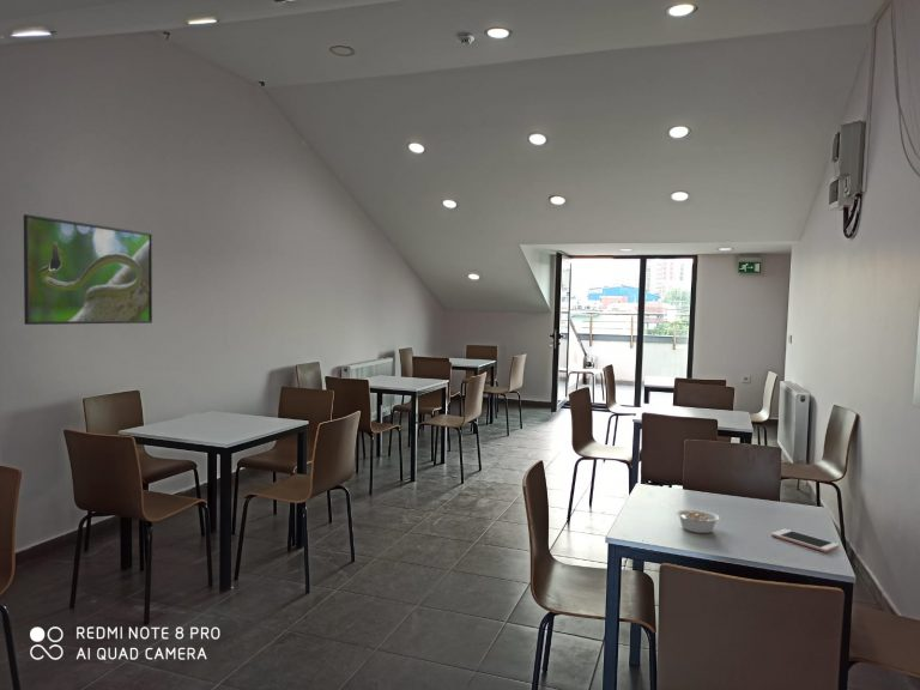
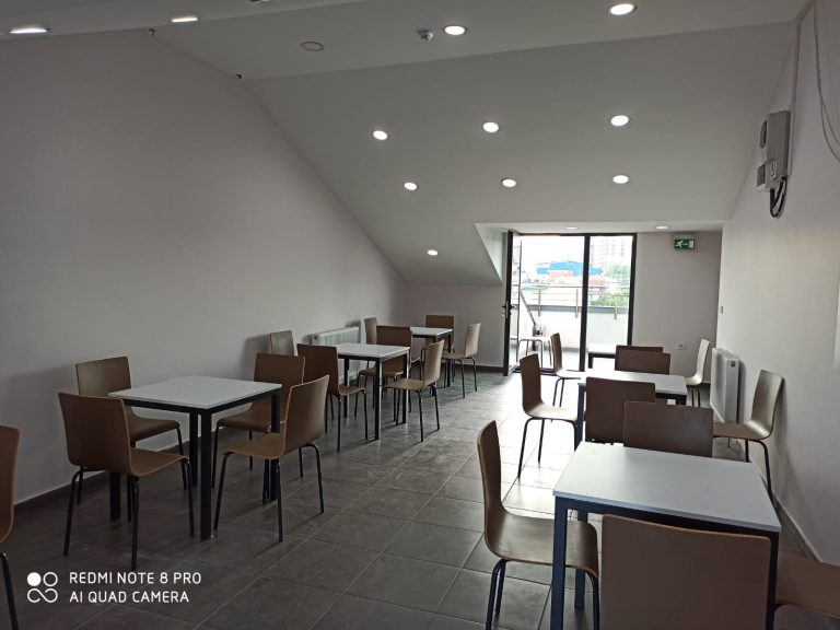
- cell phone (804, 539)
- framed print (95, 274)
- legume (698, 520)
